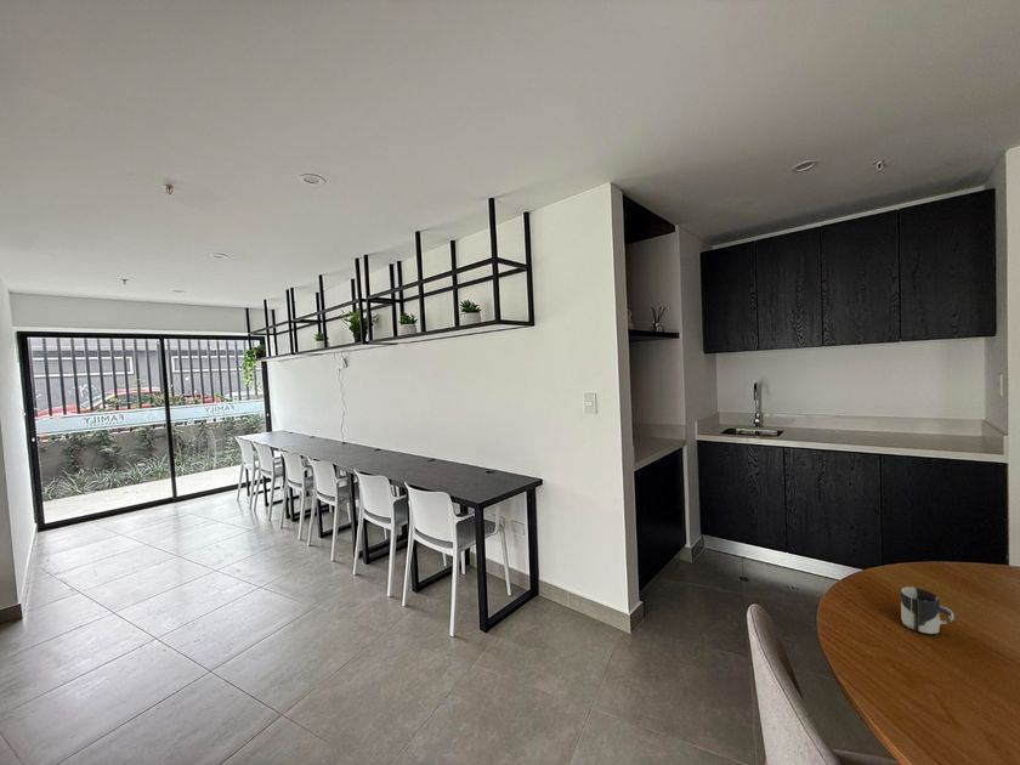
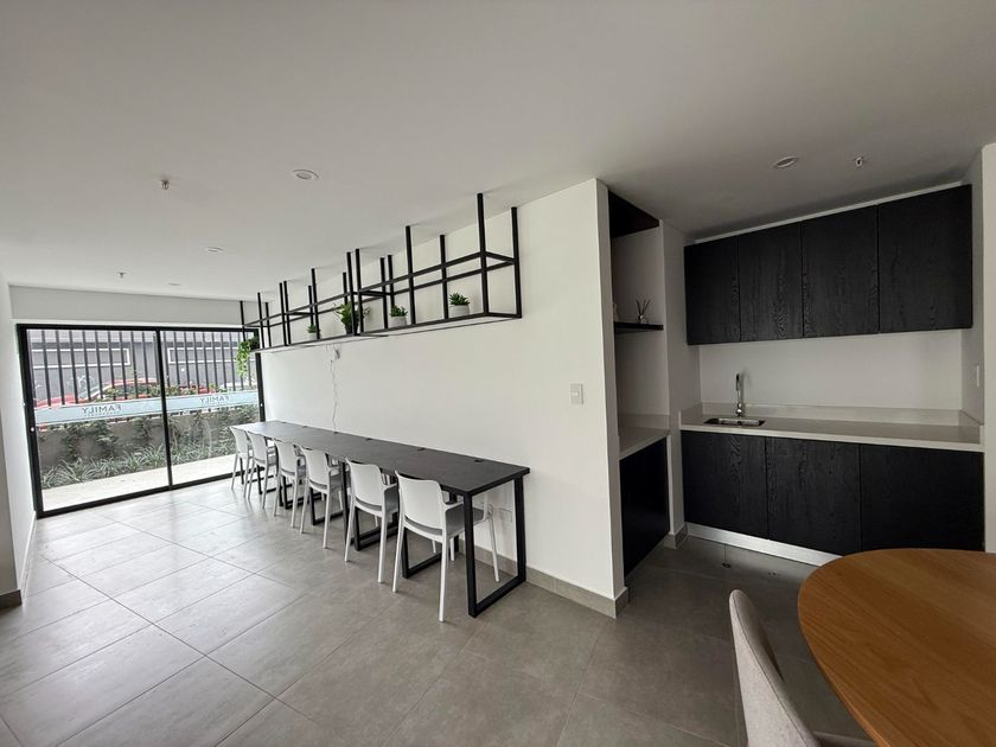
- cup (926, 612)
